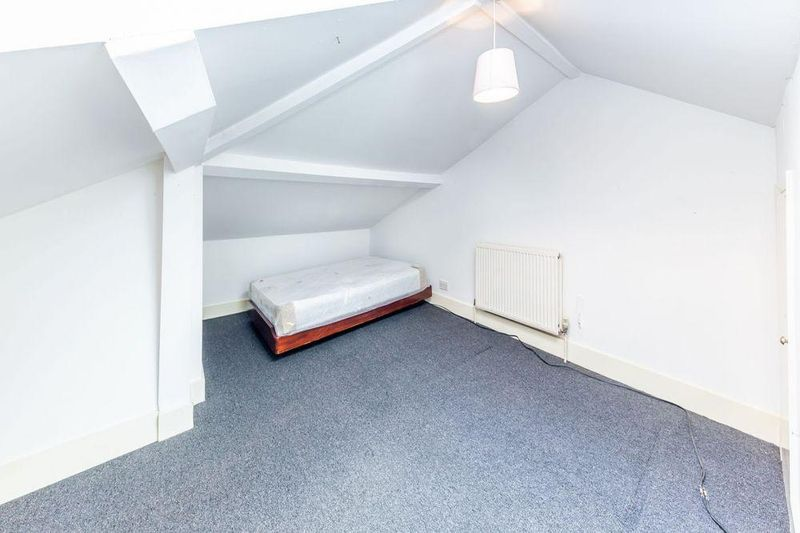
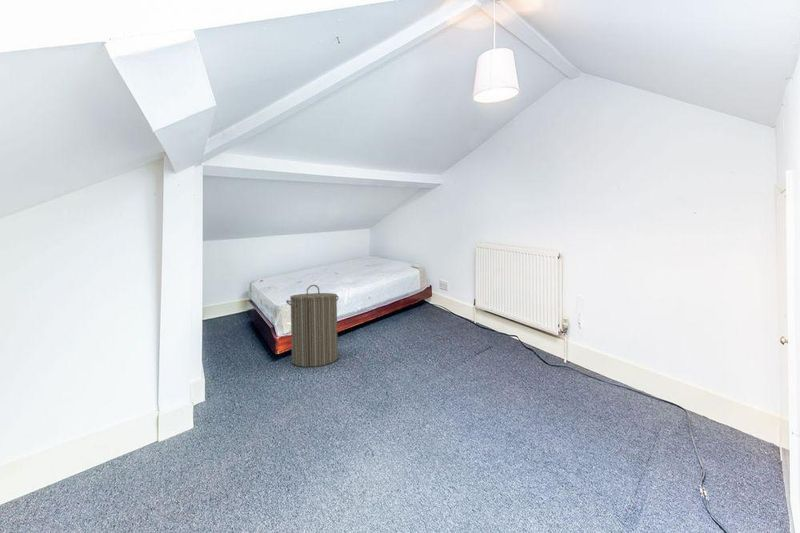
+ laundry hamper (314, 322)
